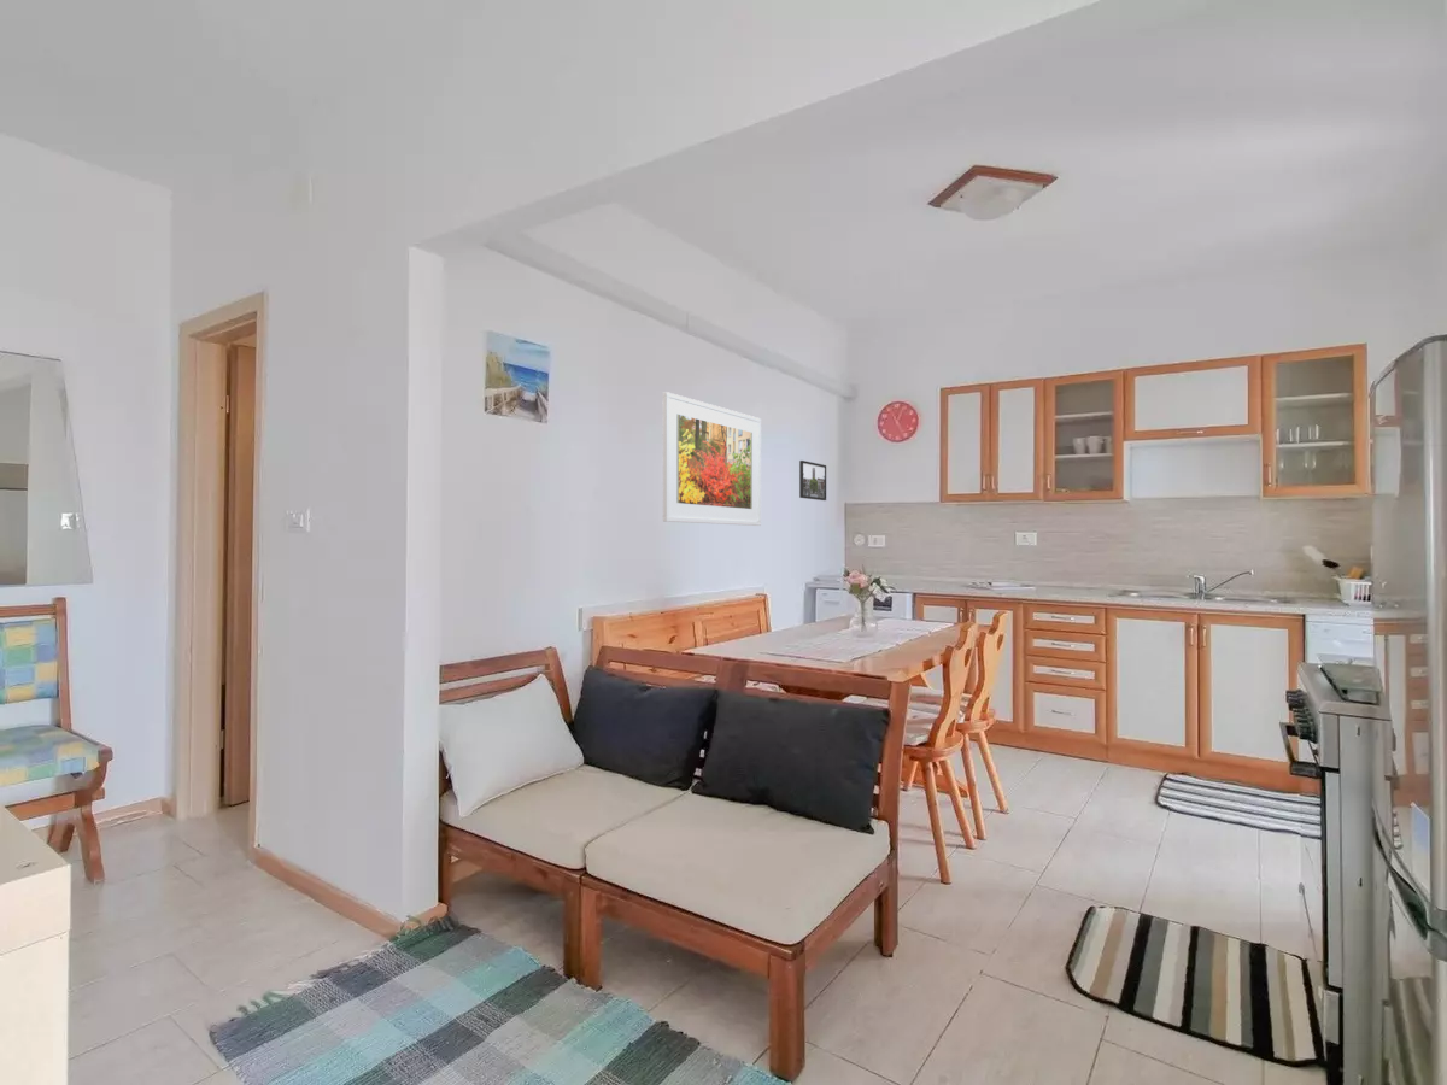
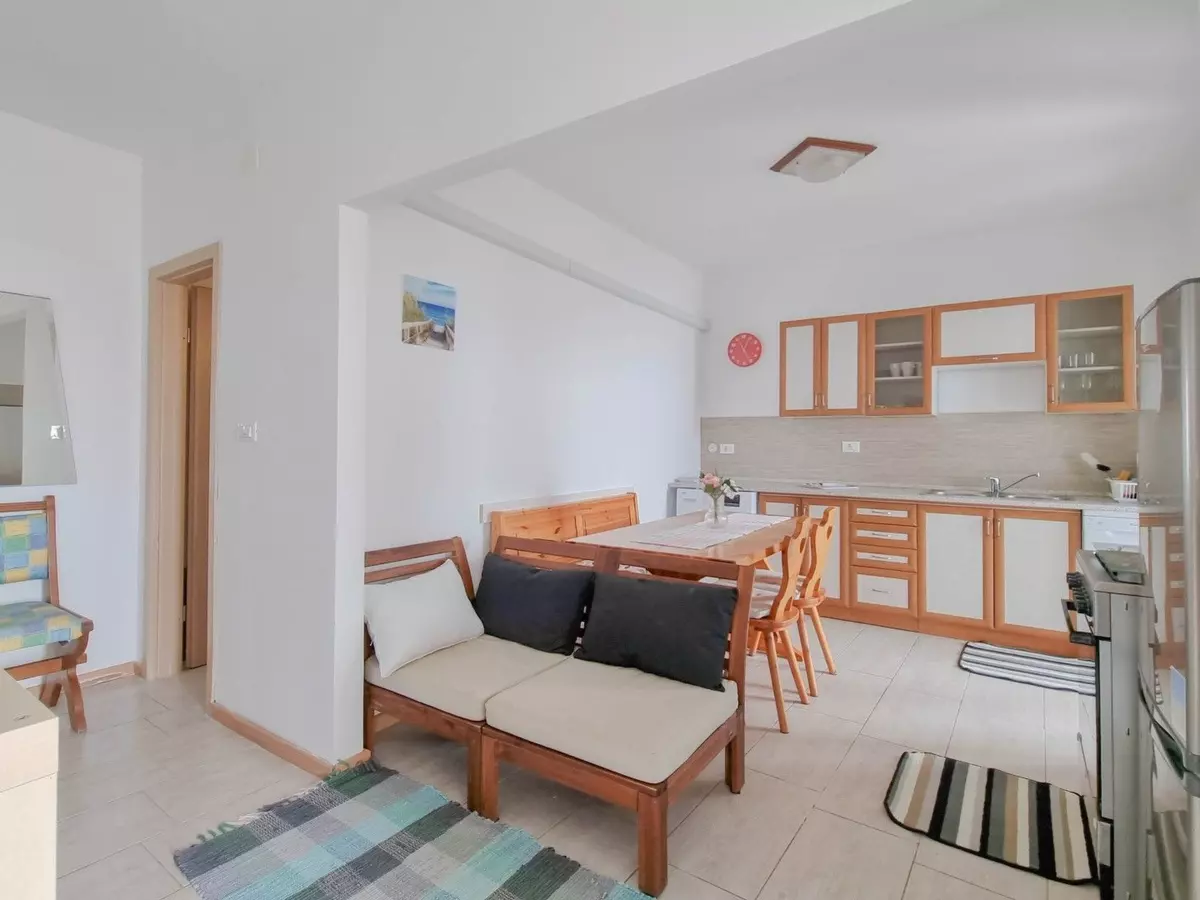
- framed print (813, 481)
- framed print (716, 464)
